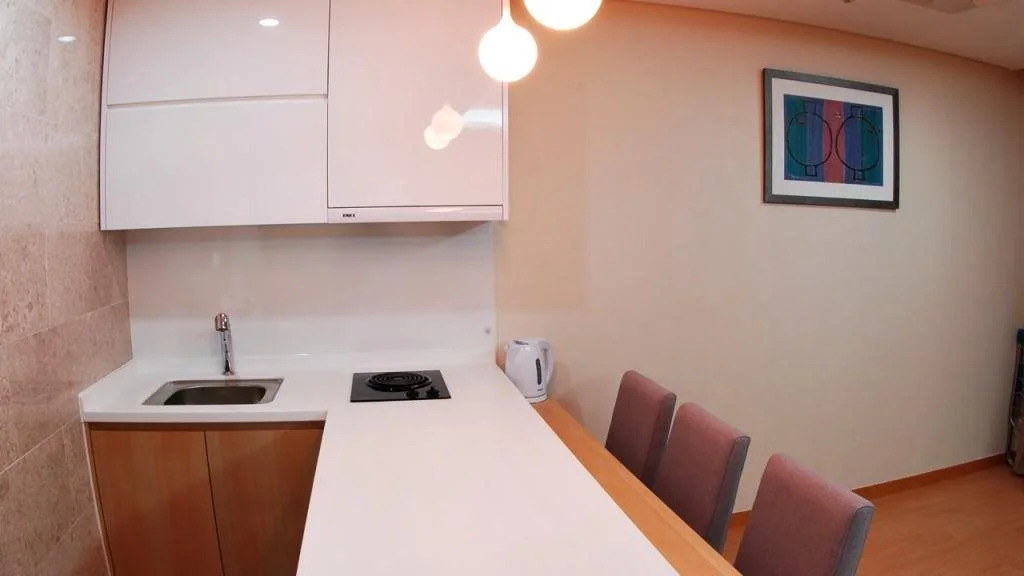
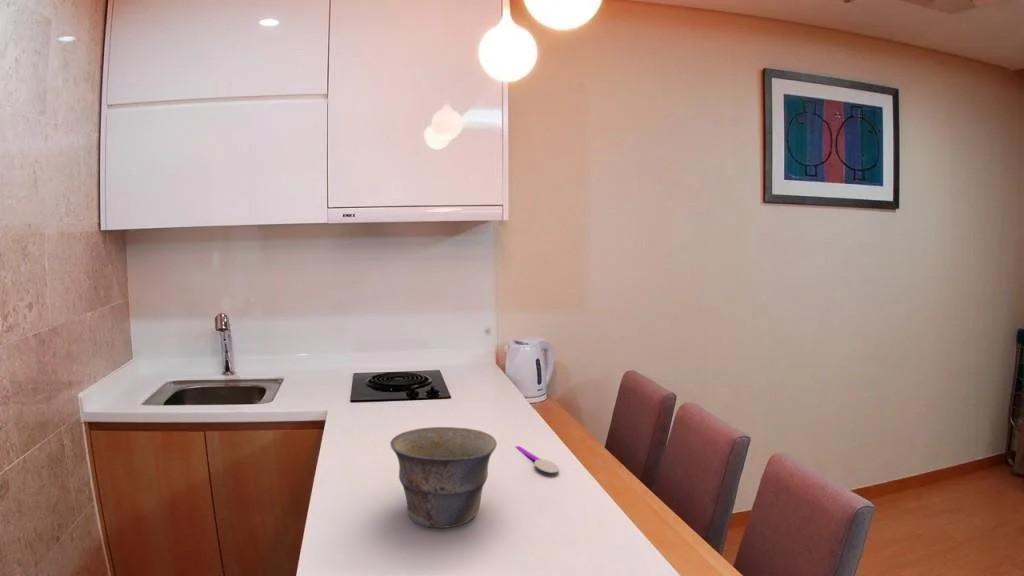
+ spoon (534, 457)
+ bowl (444, 476)
